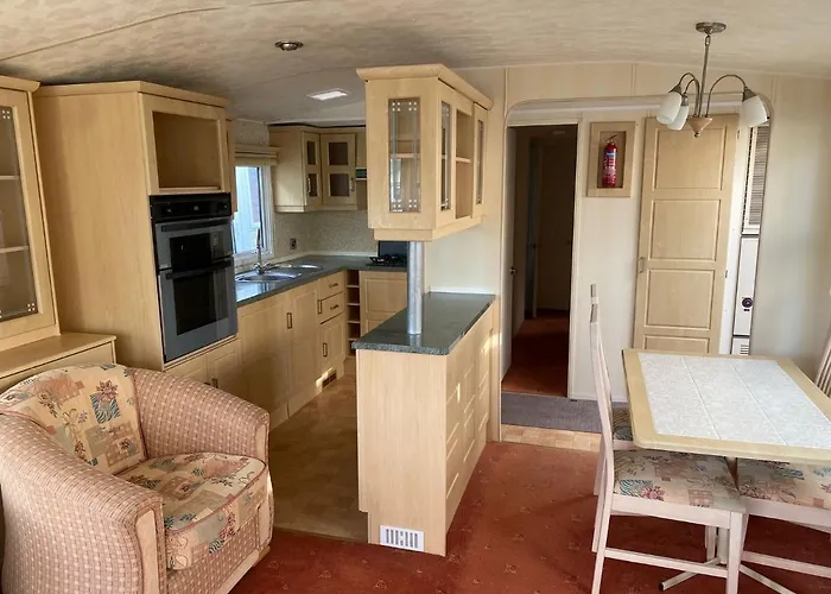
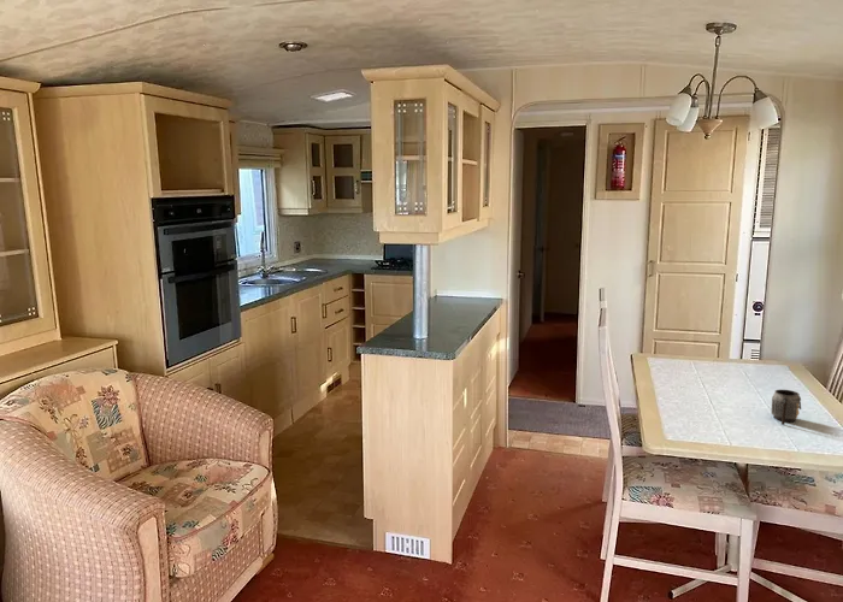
+ mug (785, 407)
